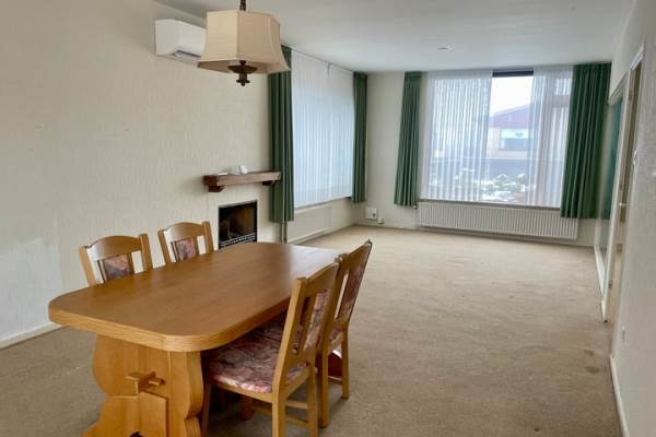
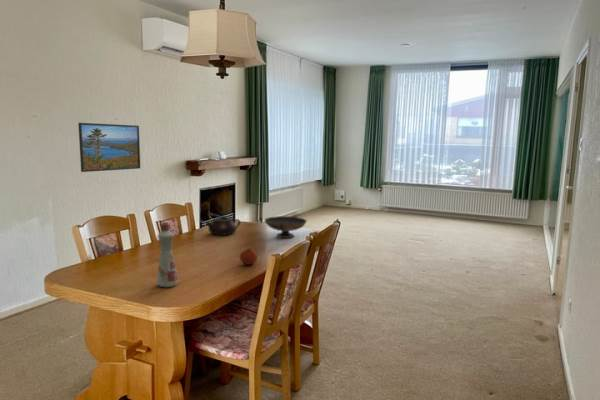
+ fruit (248, 256)
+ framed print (111, 147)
+ decorative bowl (285, 227)
+ teapot (223, 224)
+ bottle (166, 253)
